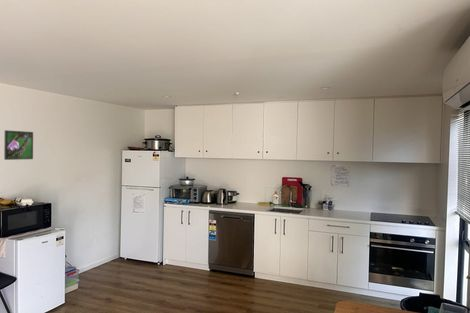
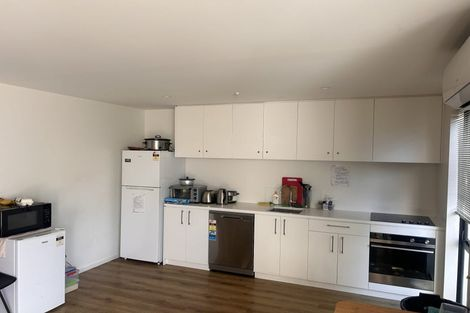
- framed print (19, 145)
